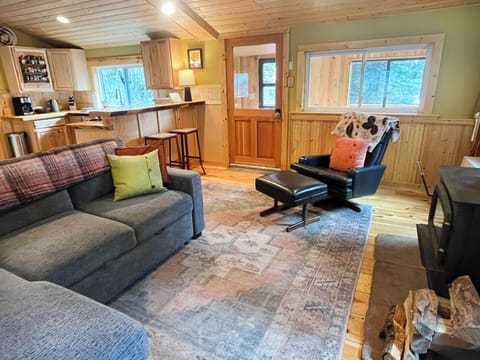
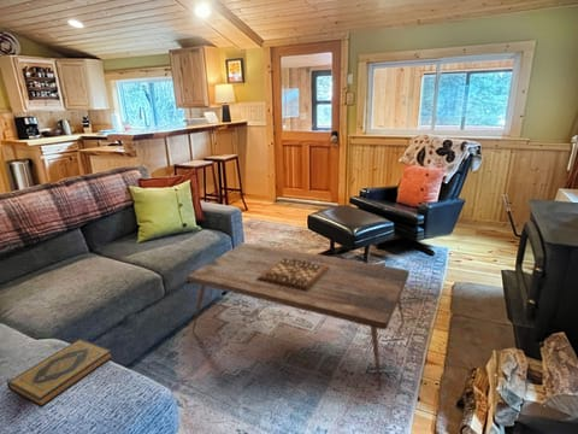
+ hardback book (63, 369)
+ coffee table (299, 297)
